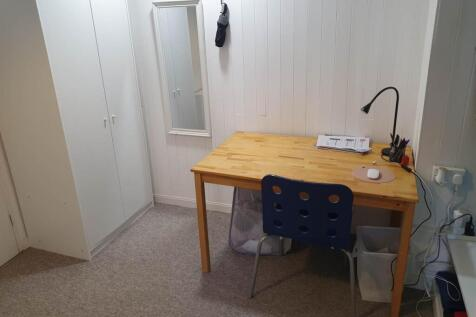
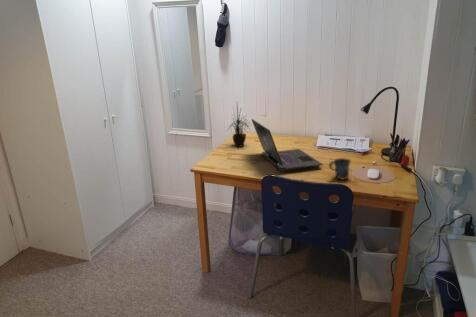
+ mug (338, 168)
+ potted plant (239, 120)
+ laptop (285, 150)
